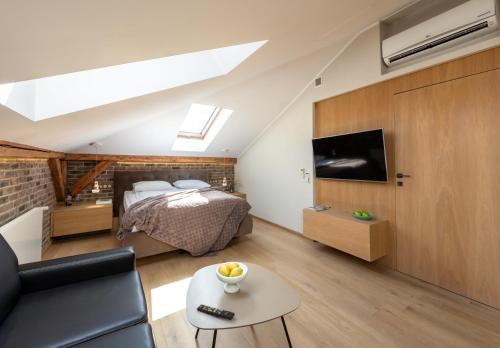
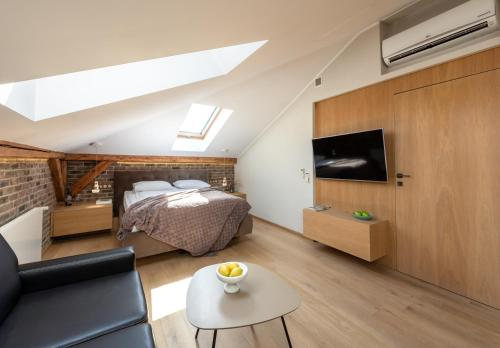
- remote control (215, 311)
